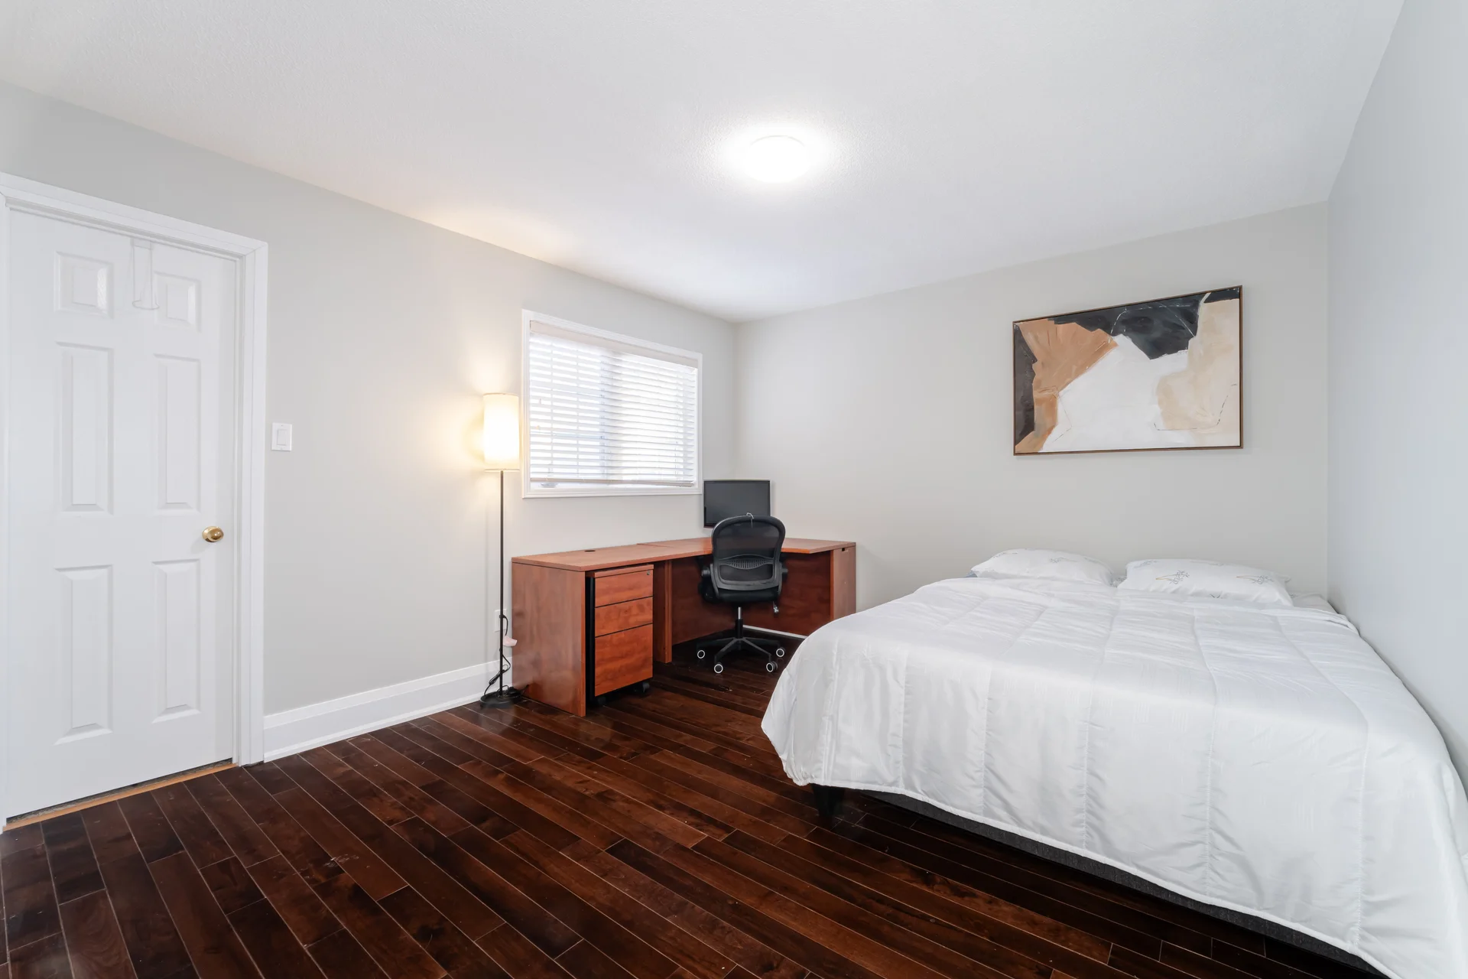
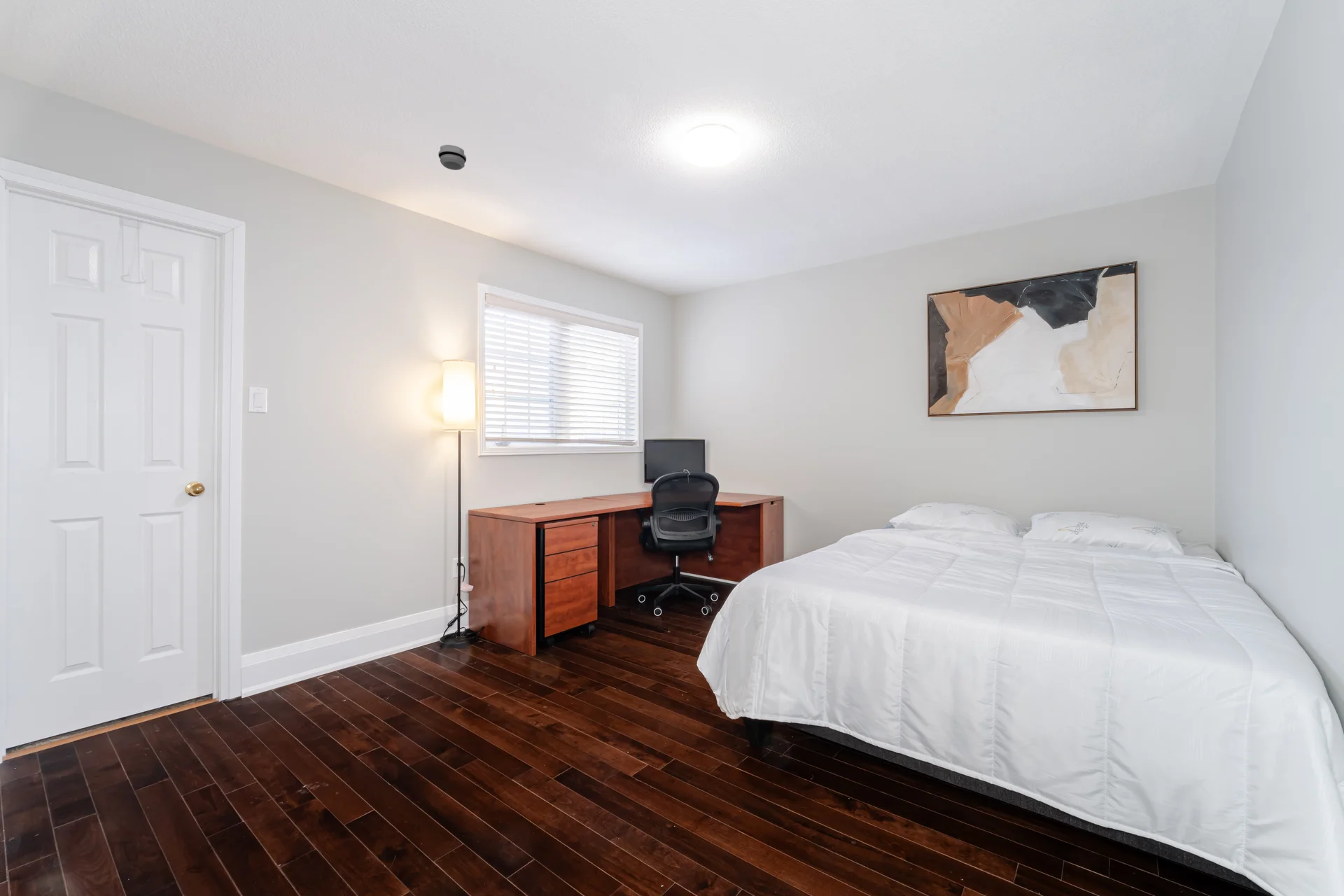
+ smoke detector (452, 158)
